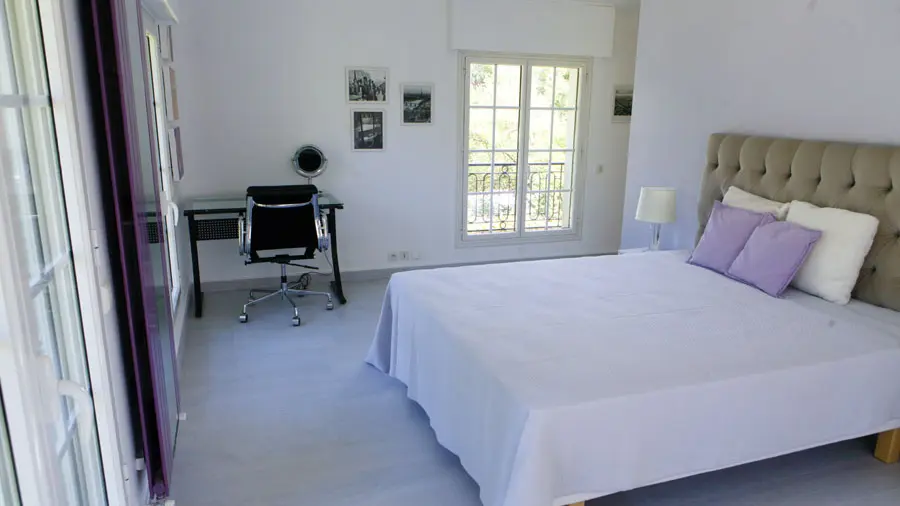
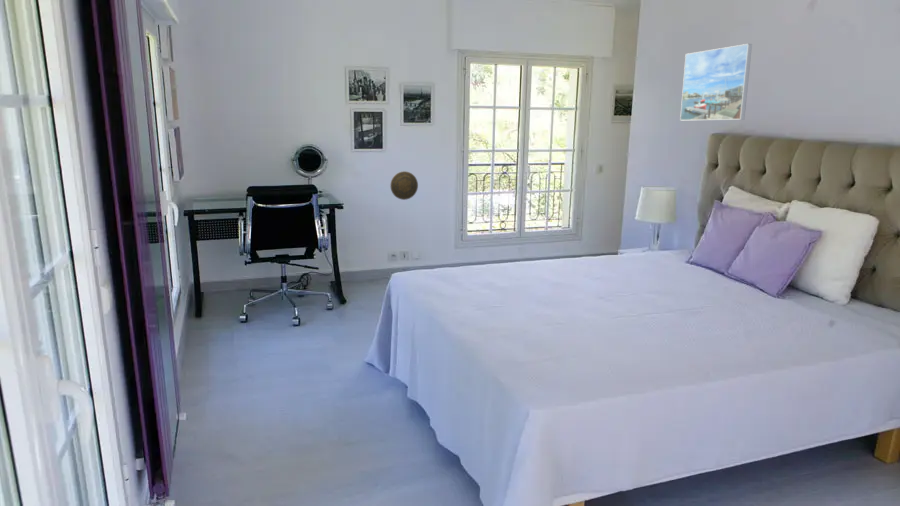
+ decorative plate (404, 185)
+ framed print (713, 85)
